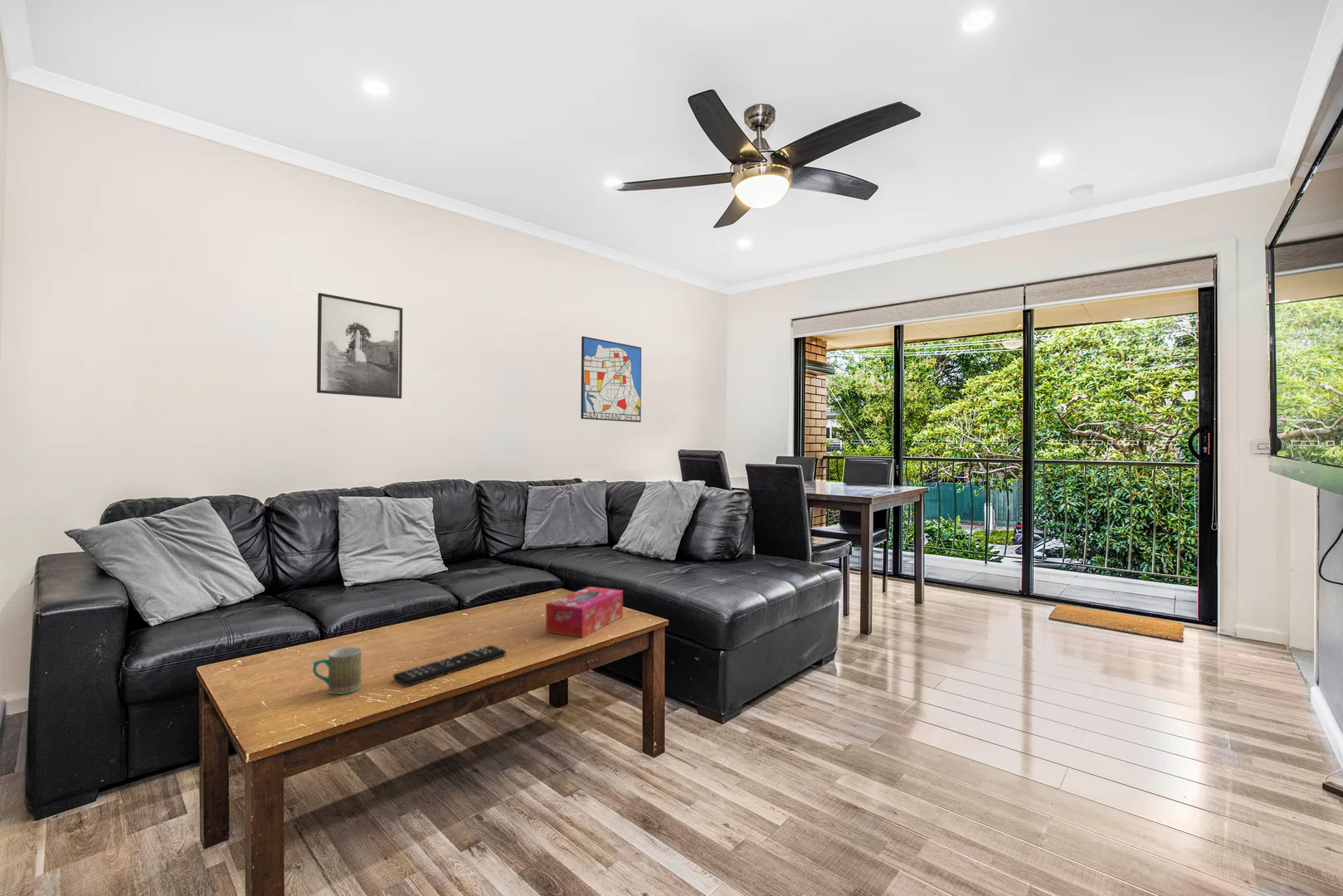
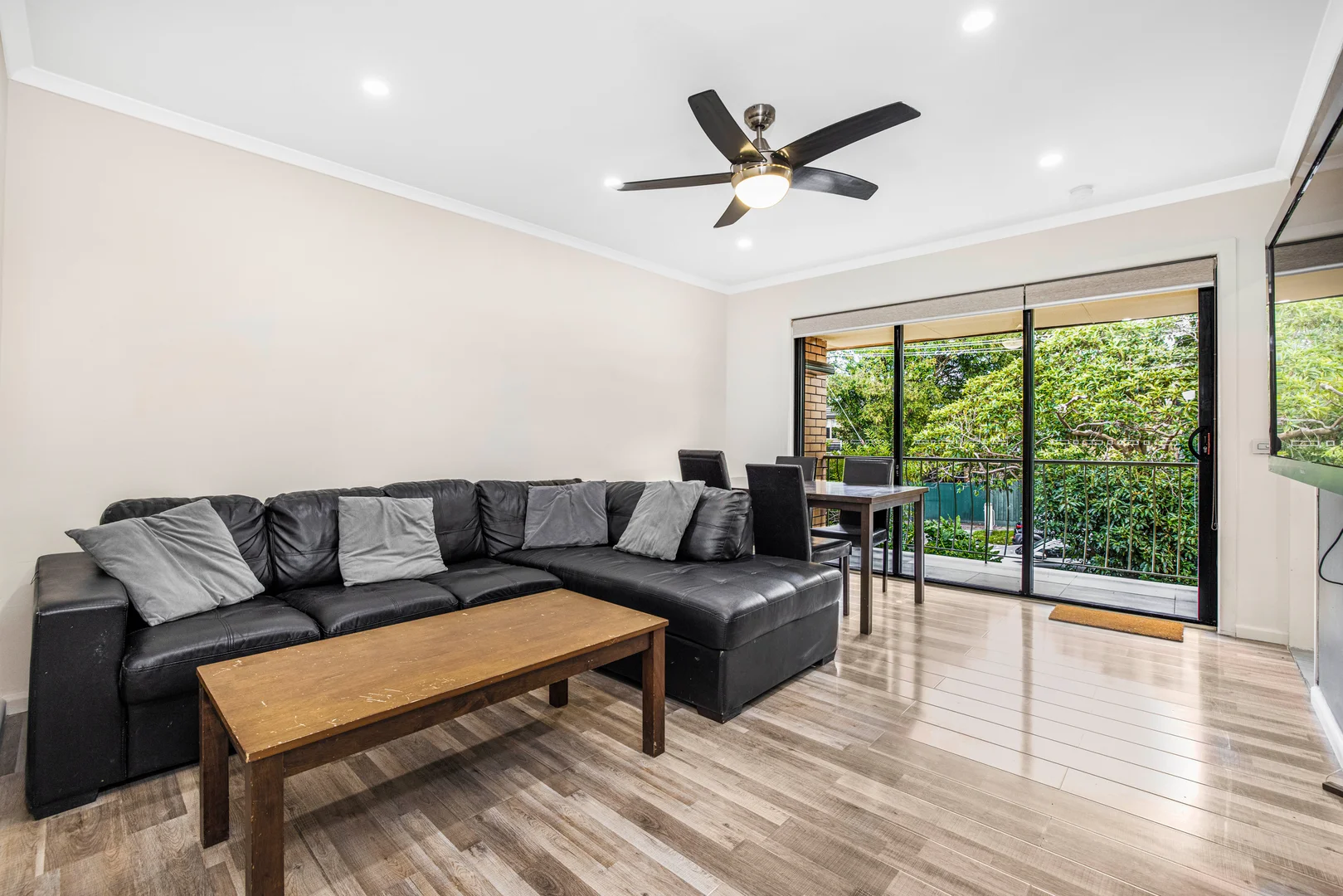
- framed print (362, 348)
- wall art (612, 381)
- mug (337, 672)
- remote control (453, 663)
- tissue box (586, 610)
